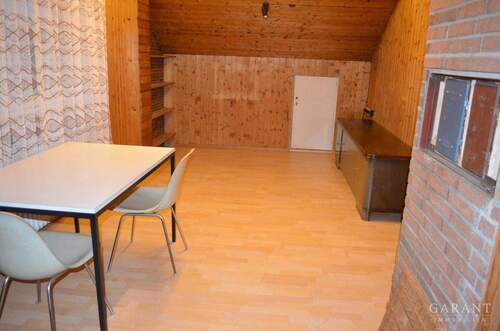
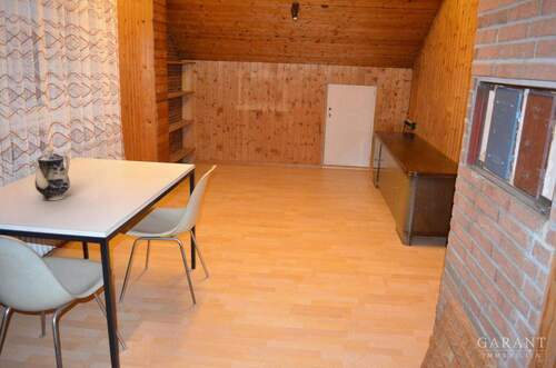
+ teapot (51, 172)
